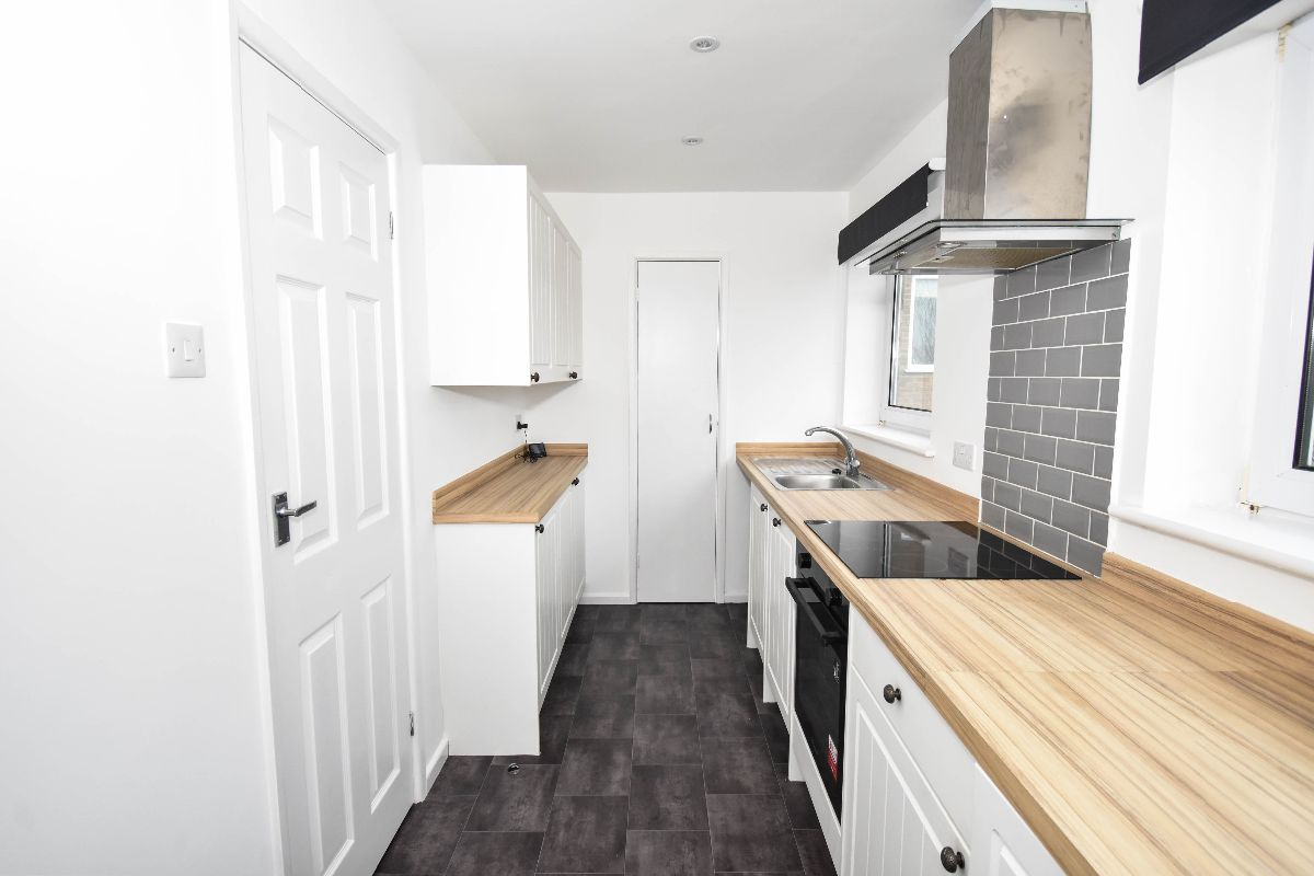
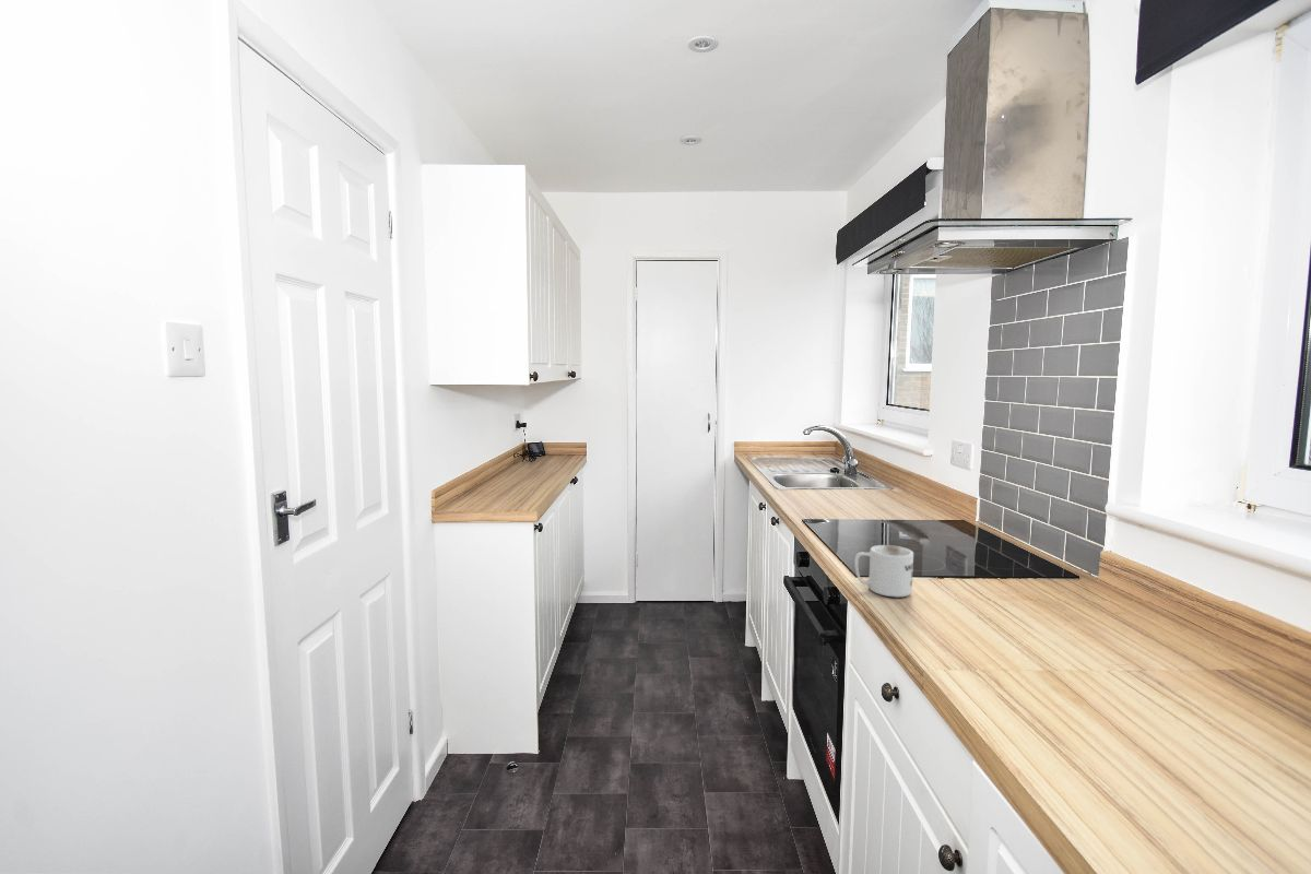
+ mug (883, 569)
